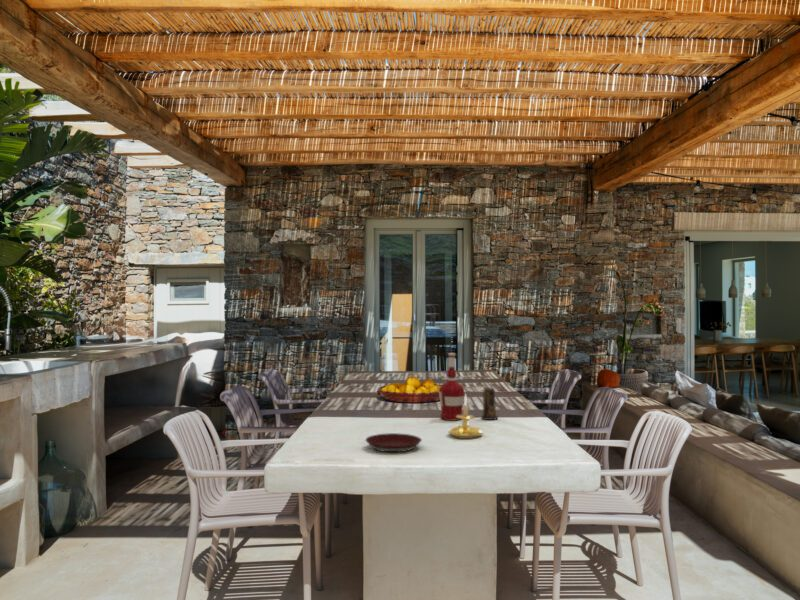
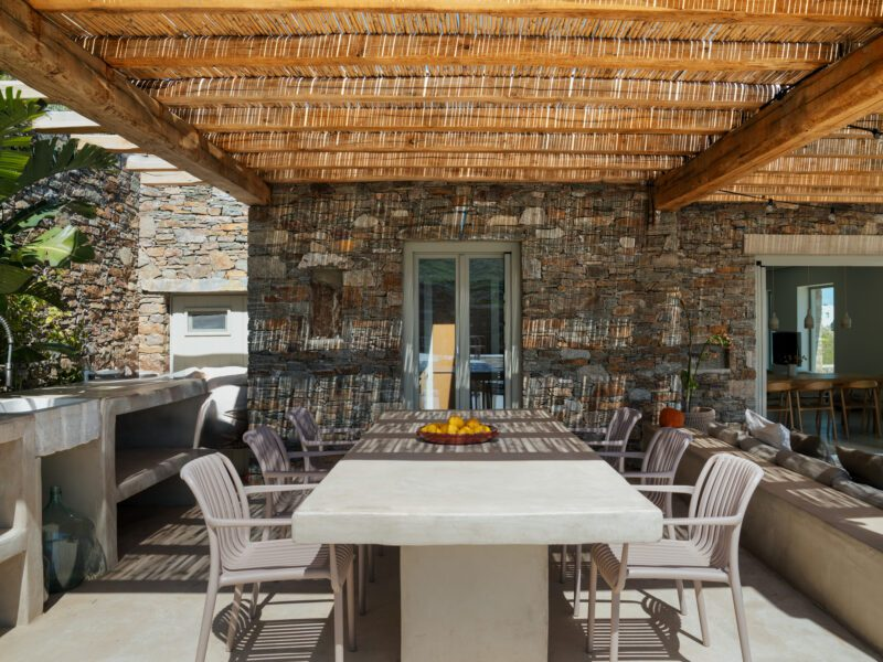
- alcohol (451, 385)
- candle (489, 403)
- candle holder (464, 414)
- plate (393, 443)
